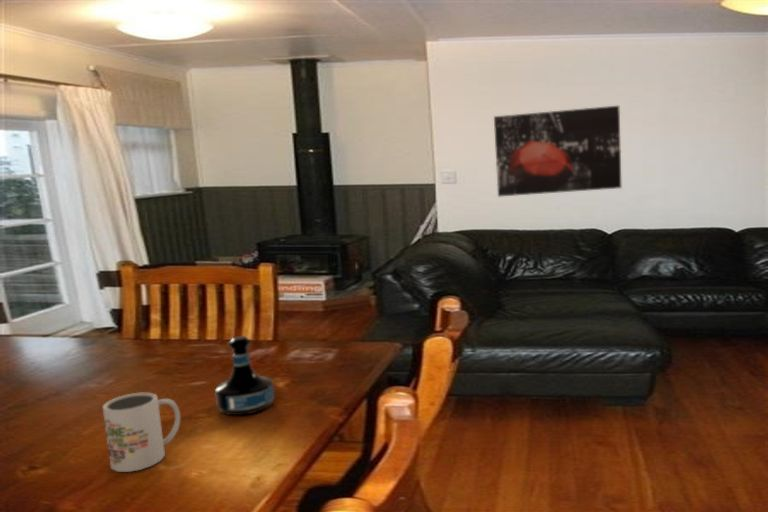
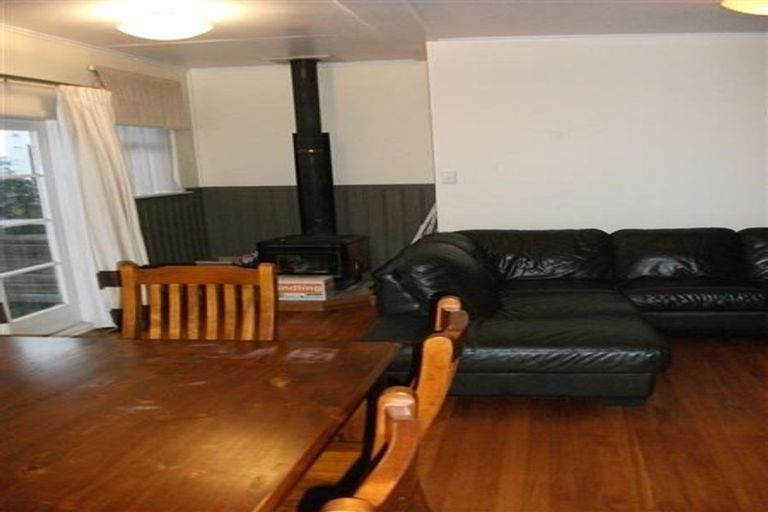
- wall art (557, 152)
- mug (144, 427)
- tequila bottle (242, 371)
